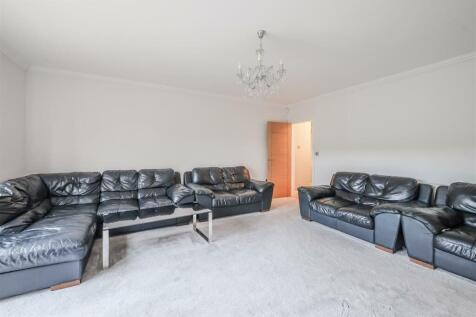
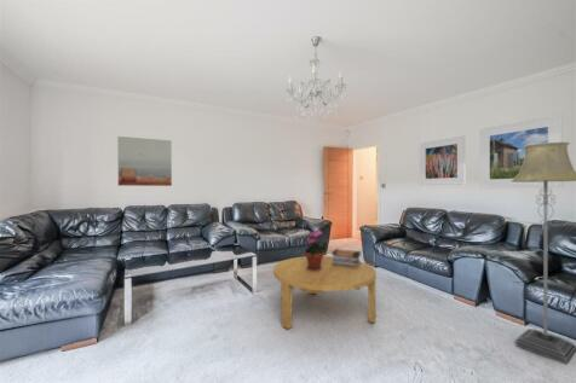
+ potted plant (315, 249)
+ coffee table (323, 290)
+ book stack (346, 257)
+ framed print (517, 155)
+ floor lamp (545, 246)
+ wall art (145, 162)
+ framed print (440, 162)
